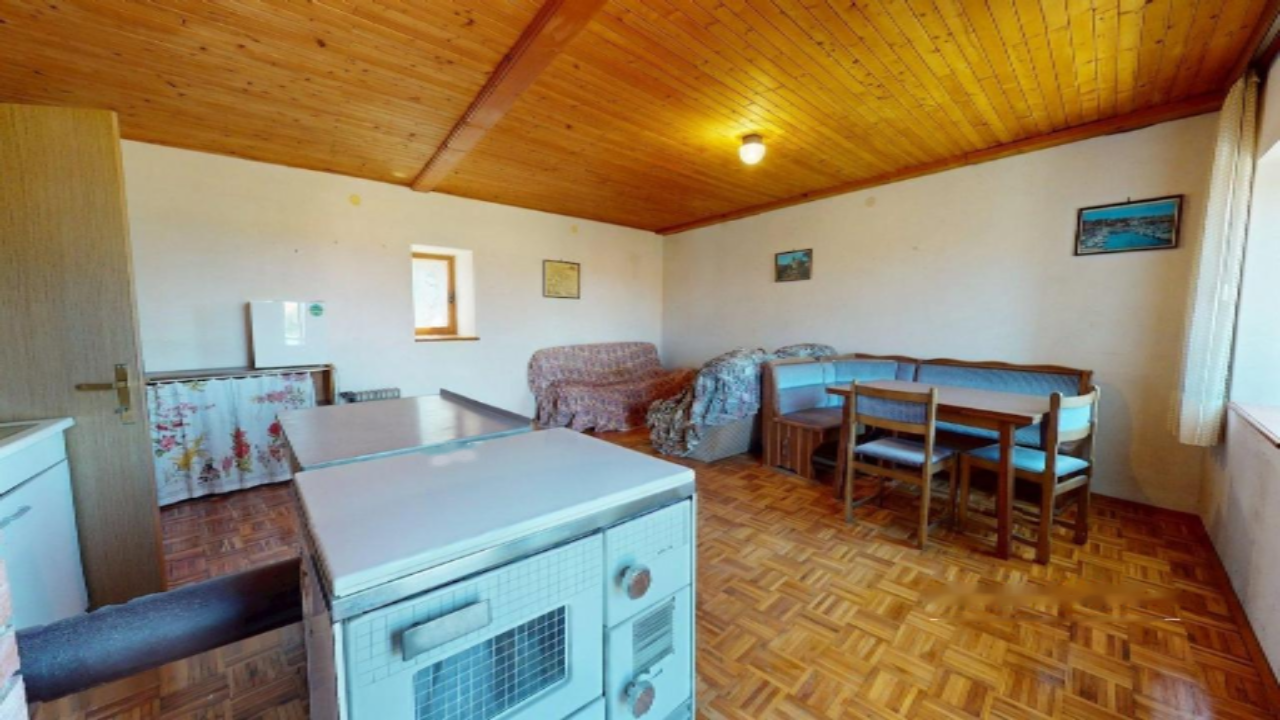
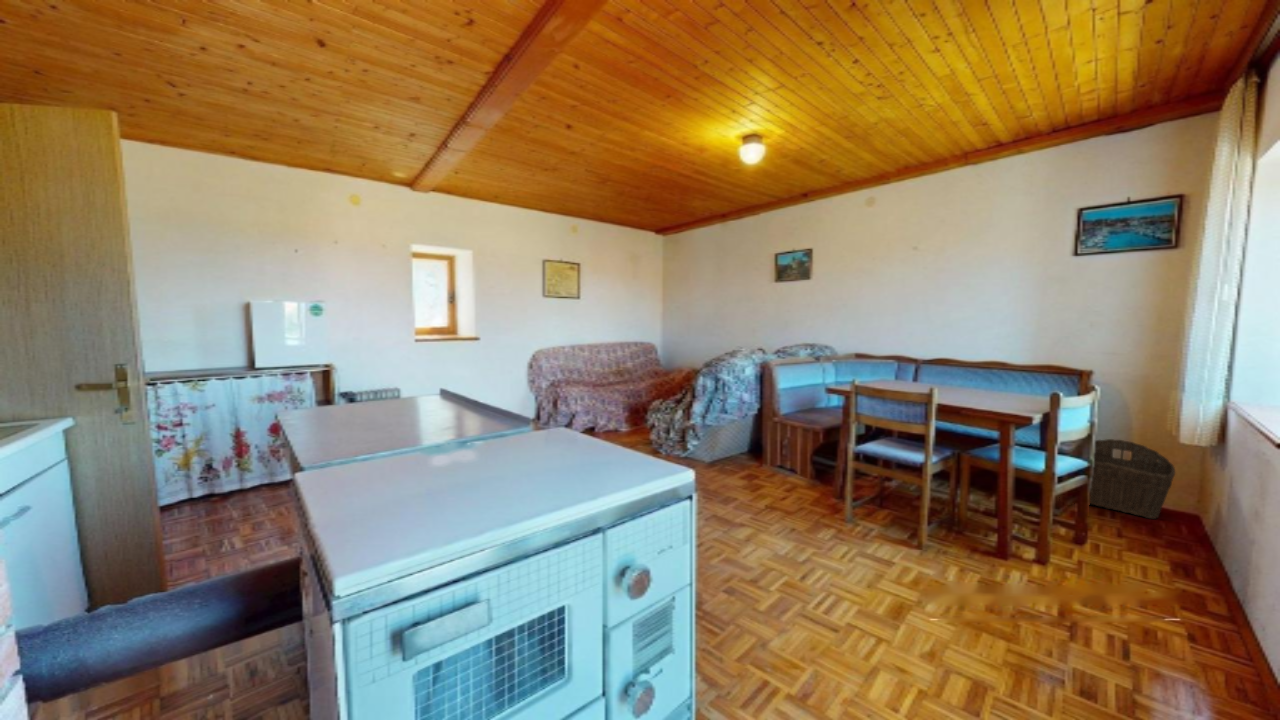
+ wicker basket (1117, 475)
